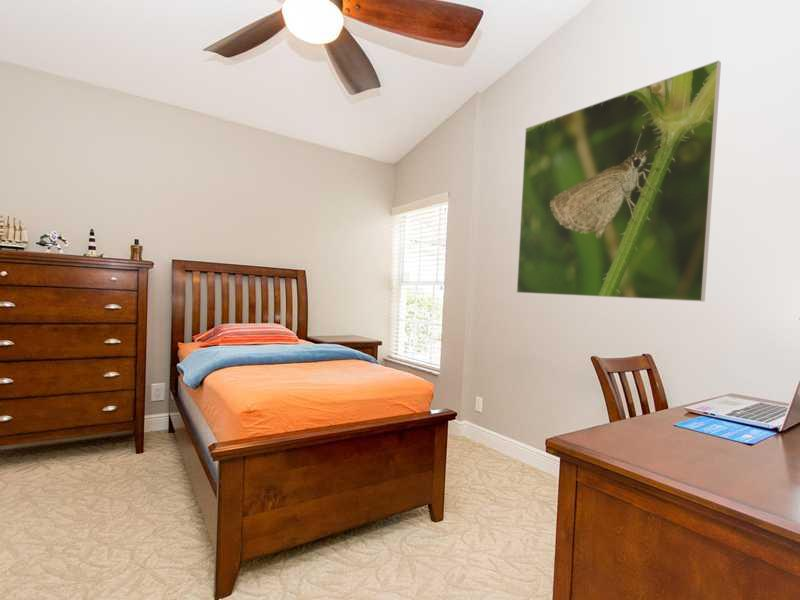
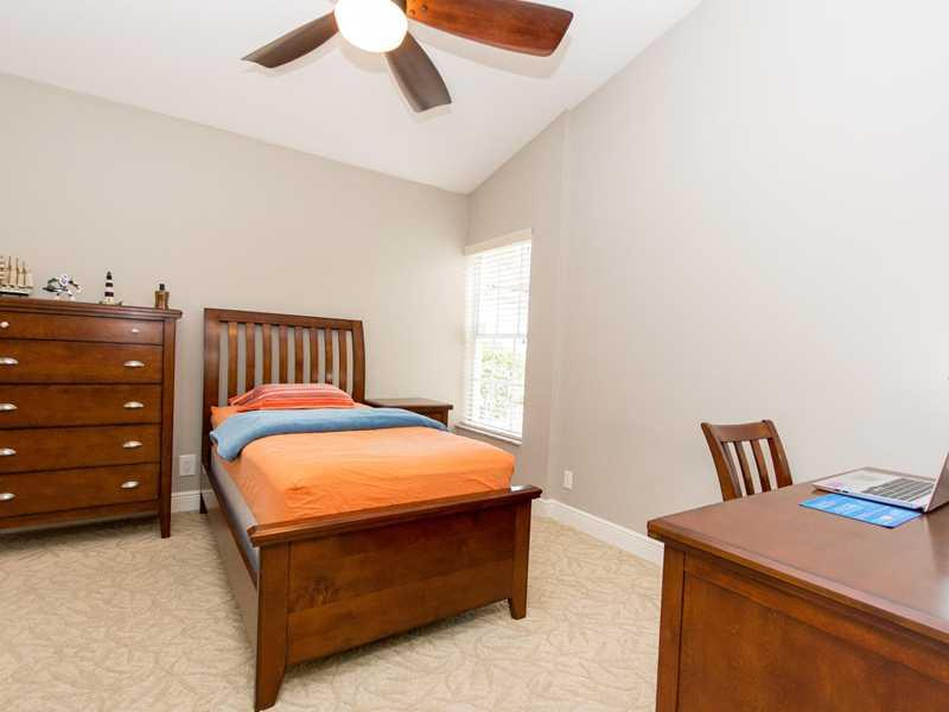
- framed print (599, 199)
